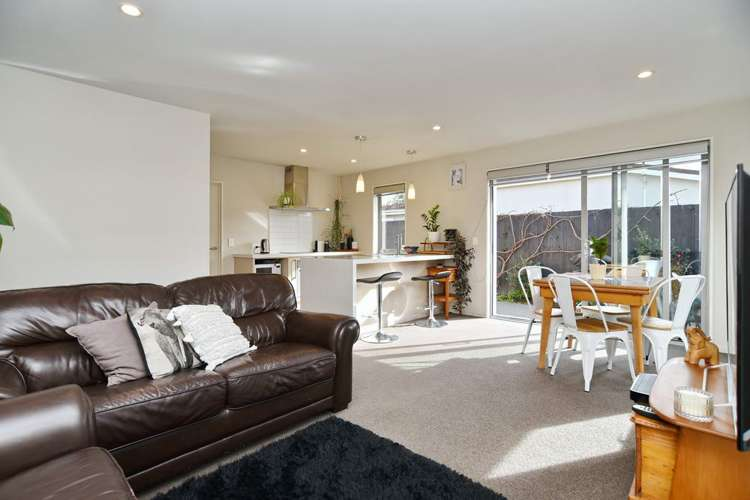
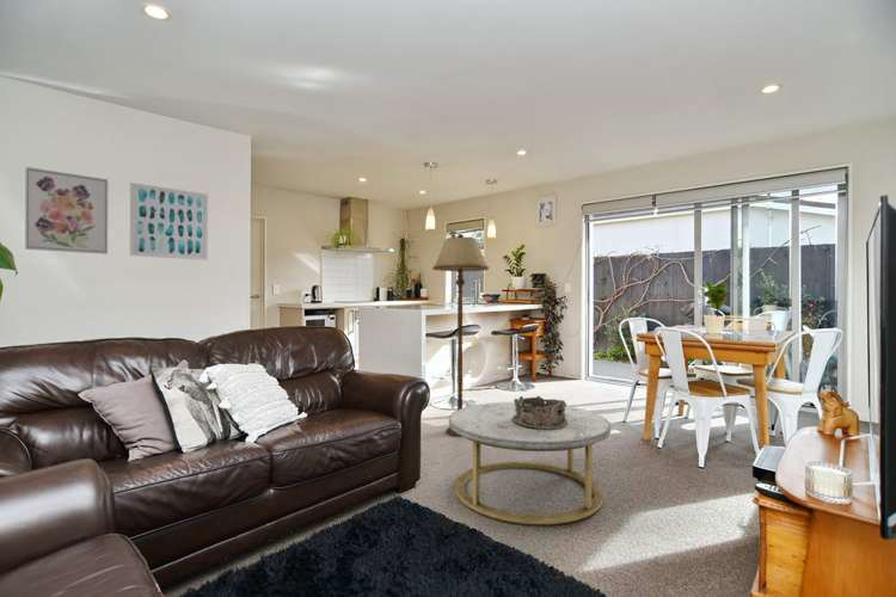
+ wall art (171, 223)
+ floor lamp (460, 332)
+ coffee table (527, 450)
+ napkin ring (539, 410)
+ wall art (68, 213)
